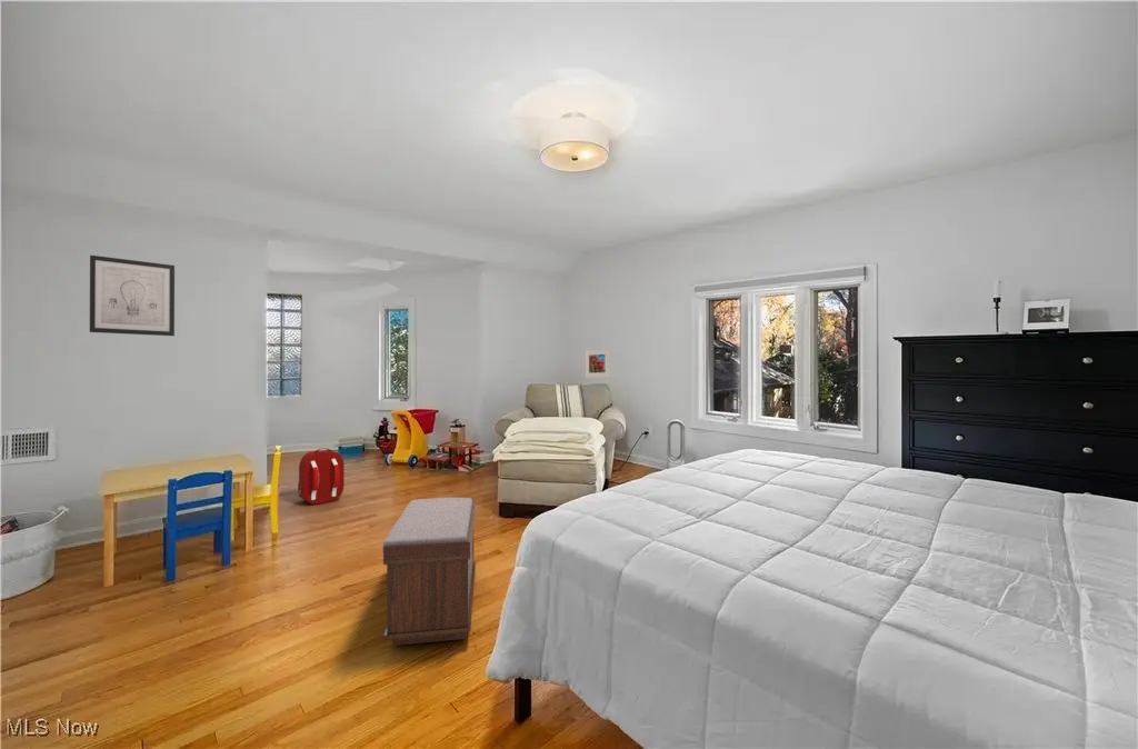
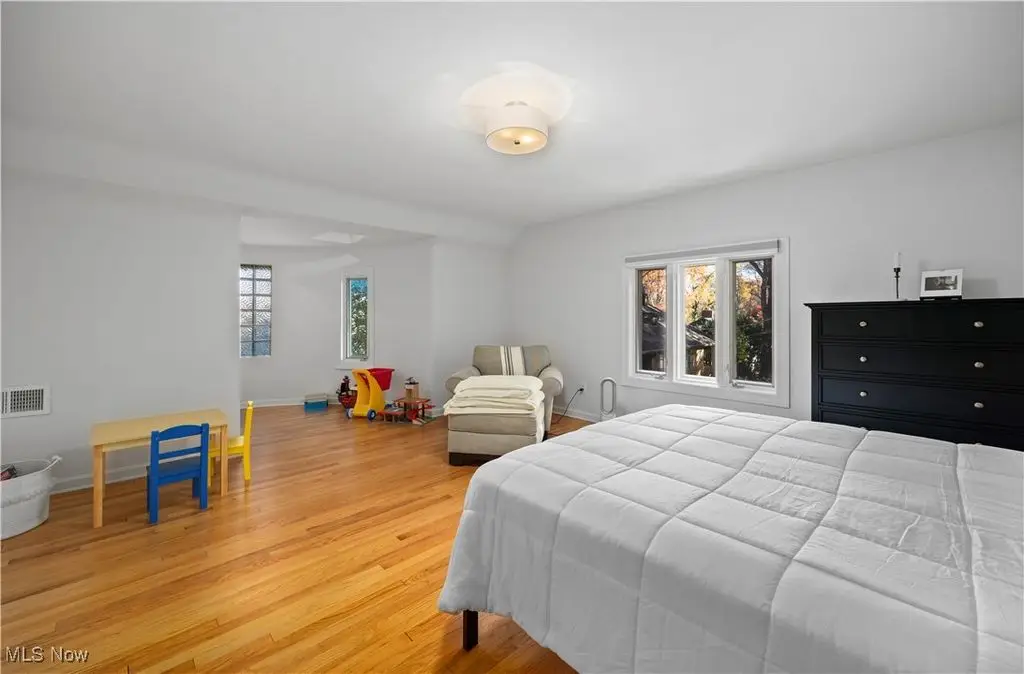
- bench (436, 559)
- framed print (597, 363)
- backpack (321, 475)
- wall art (133, 297)
